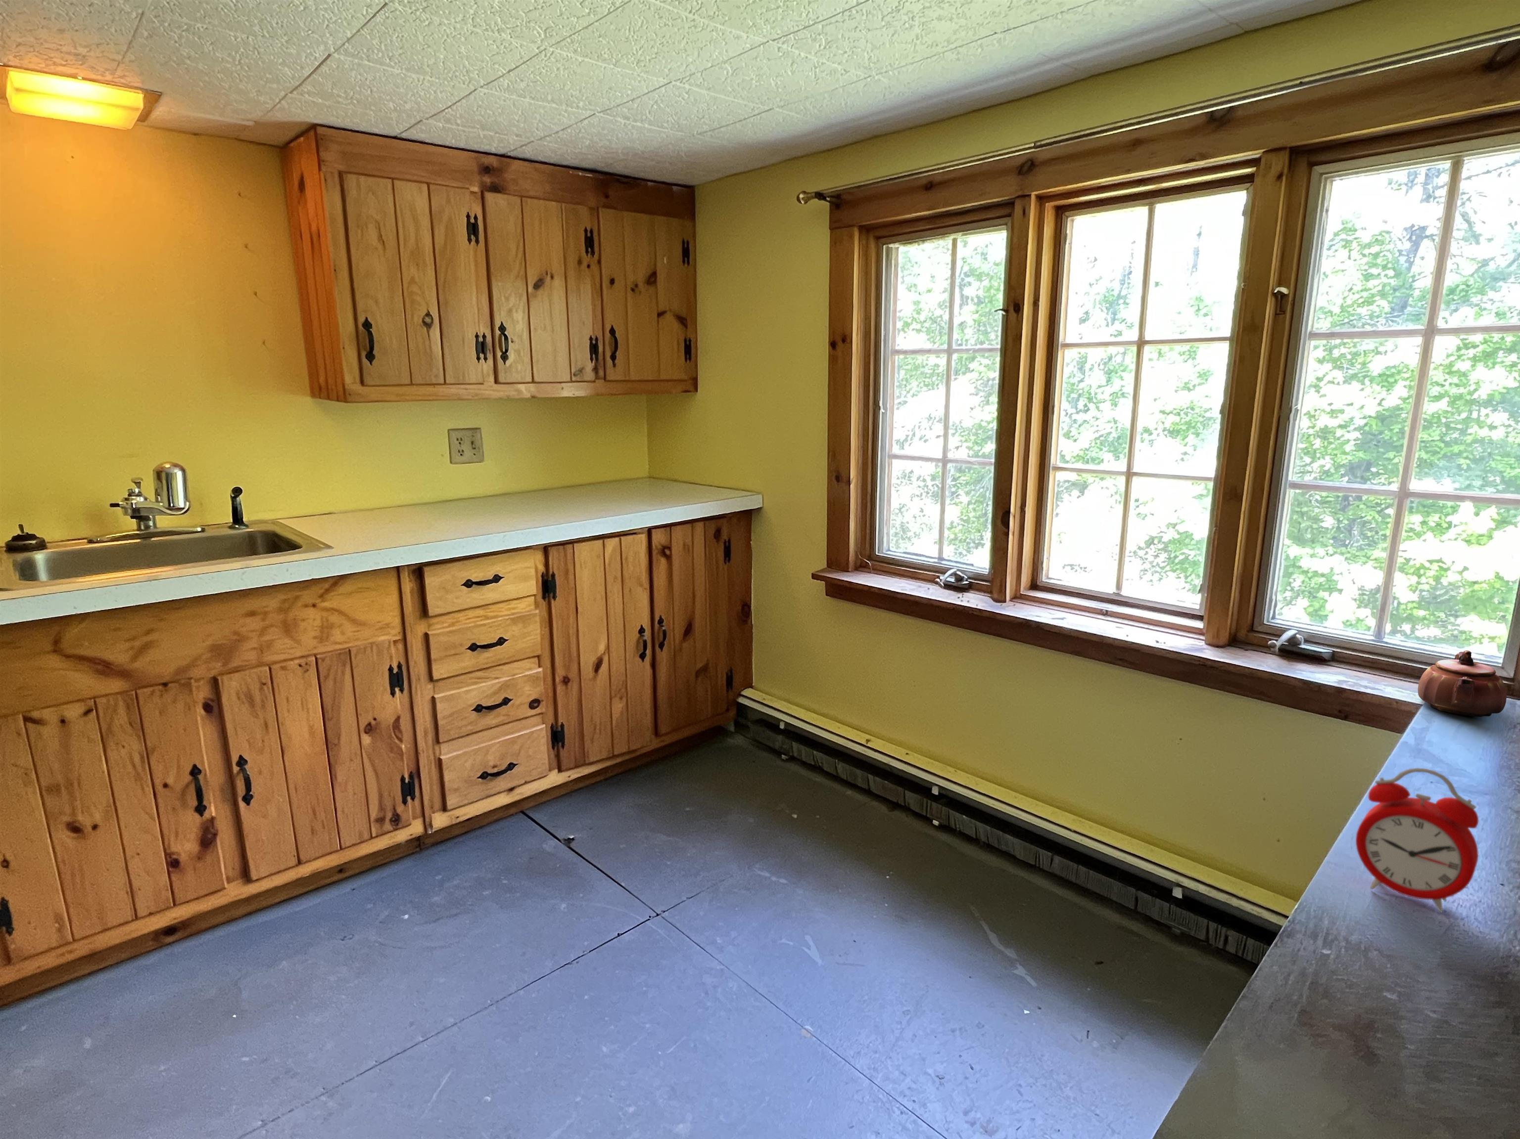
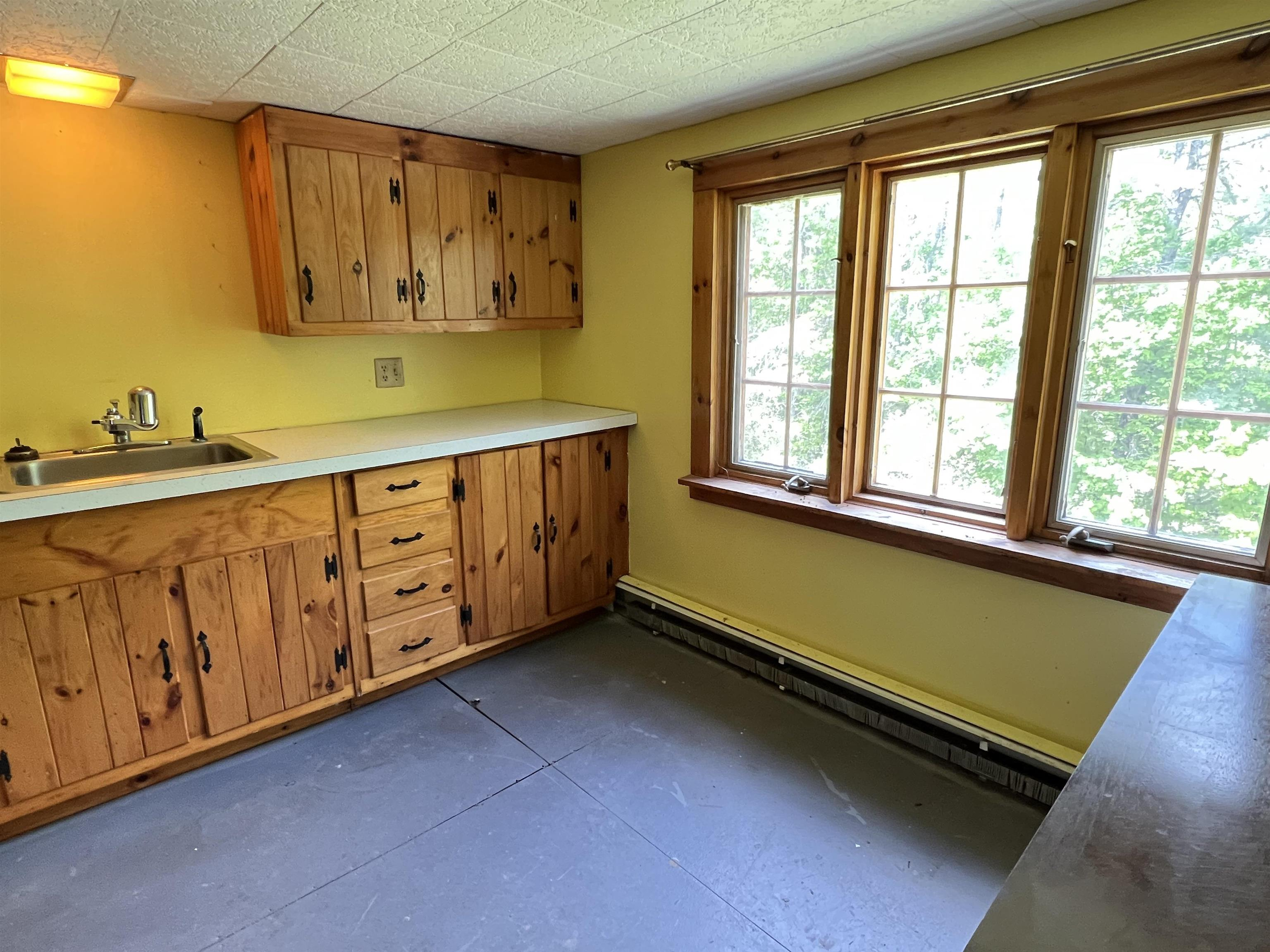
- teapot (1464, 678)
- alarm clock (1417, 833)
